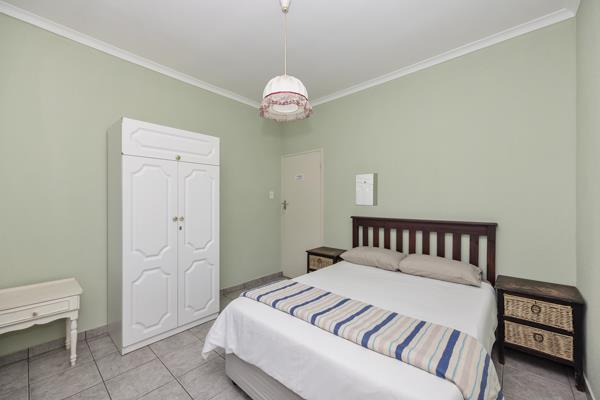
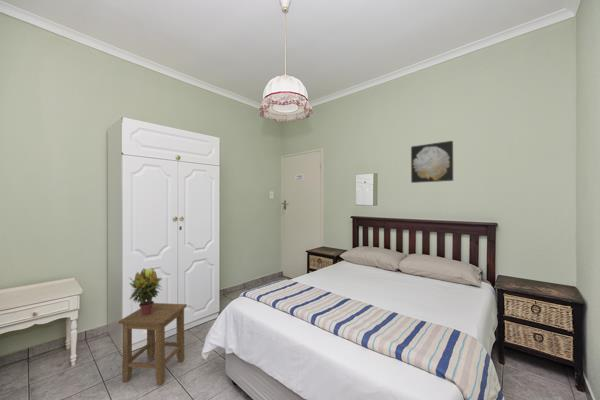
+ potted plant (147, 290)
+ wall art (431, 162)
+ stool (155, 340)
